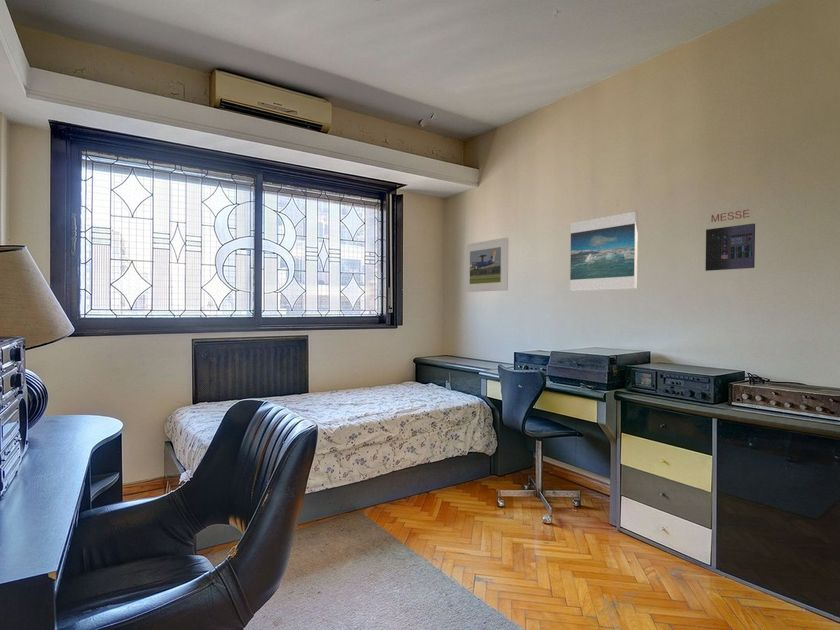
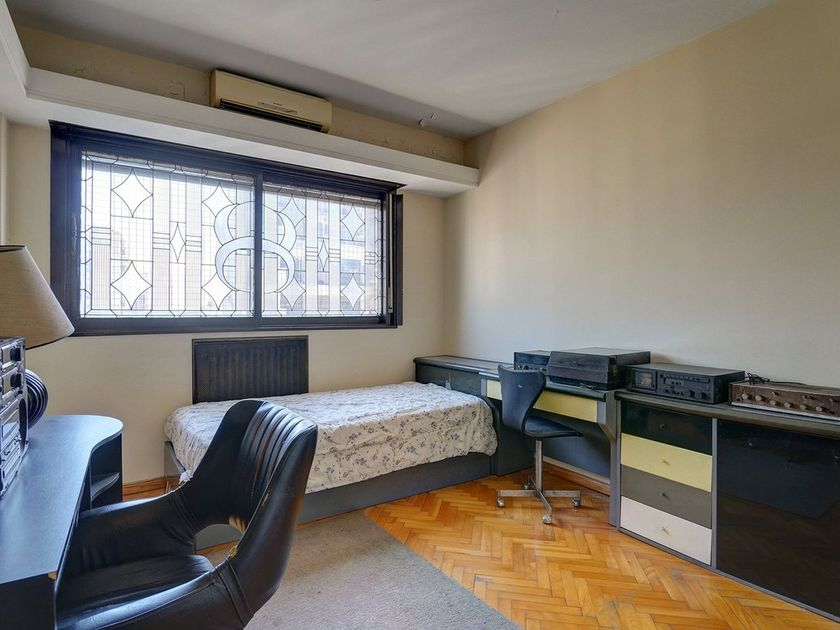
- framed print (485, 266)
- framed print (601, 253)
- album cover (729, 240)
